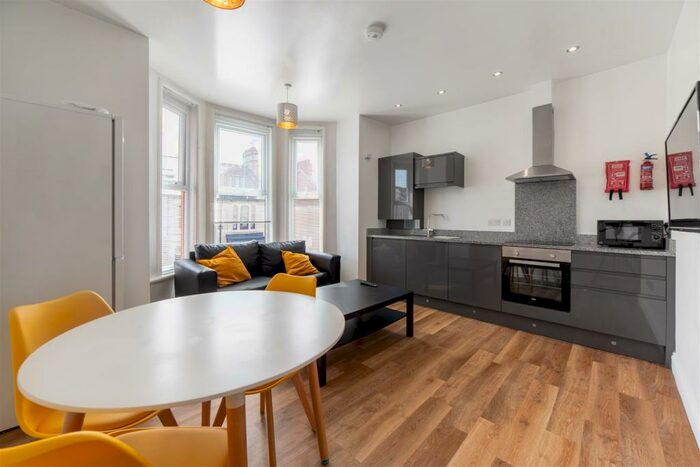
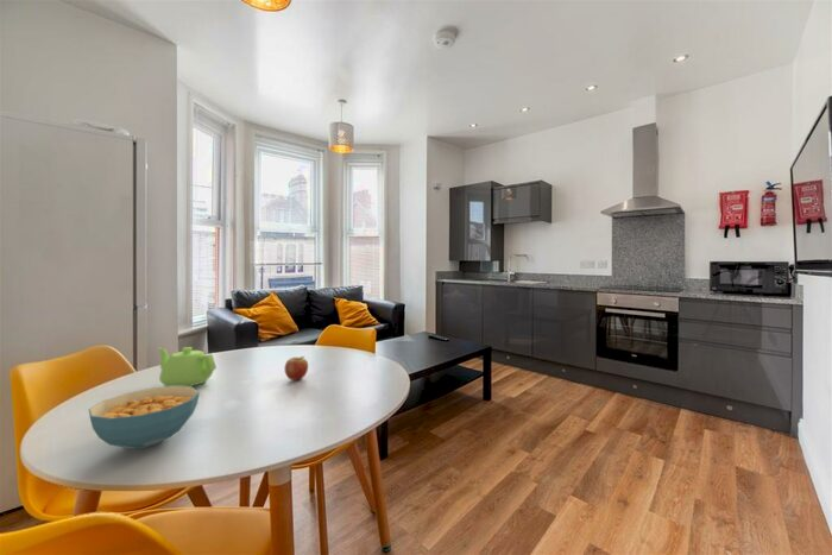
+ cereal bowl (147, 421)
+ fruit (296, 367)
+ teapot (185, 366)
